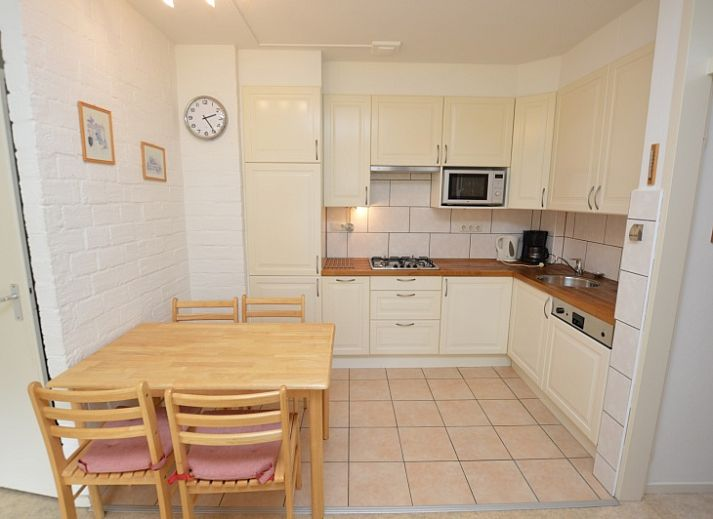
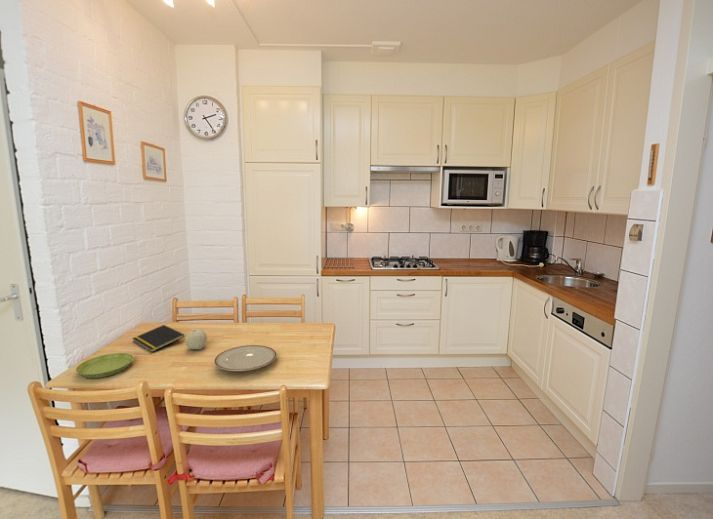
+ fruit (195, 339)
+ saucer (106, 366)
+ plate (246, 360)
+ notepad (158, 337)
